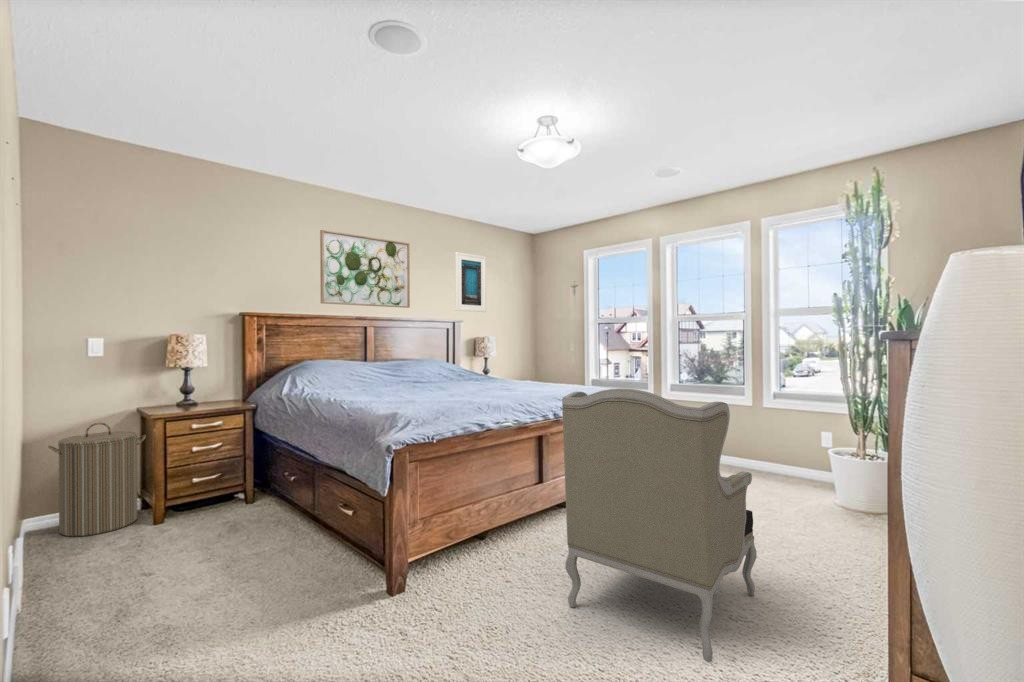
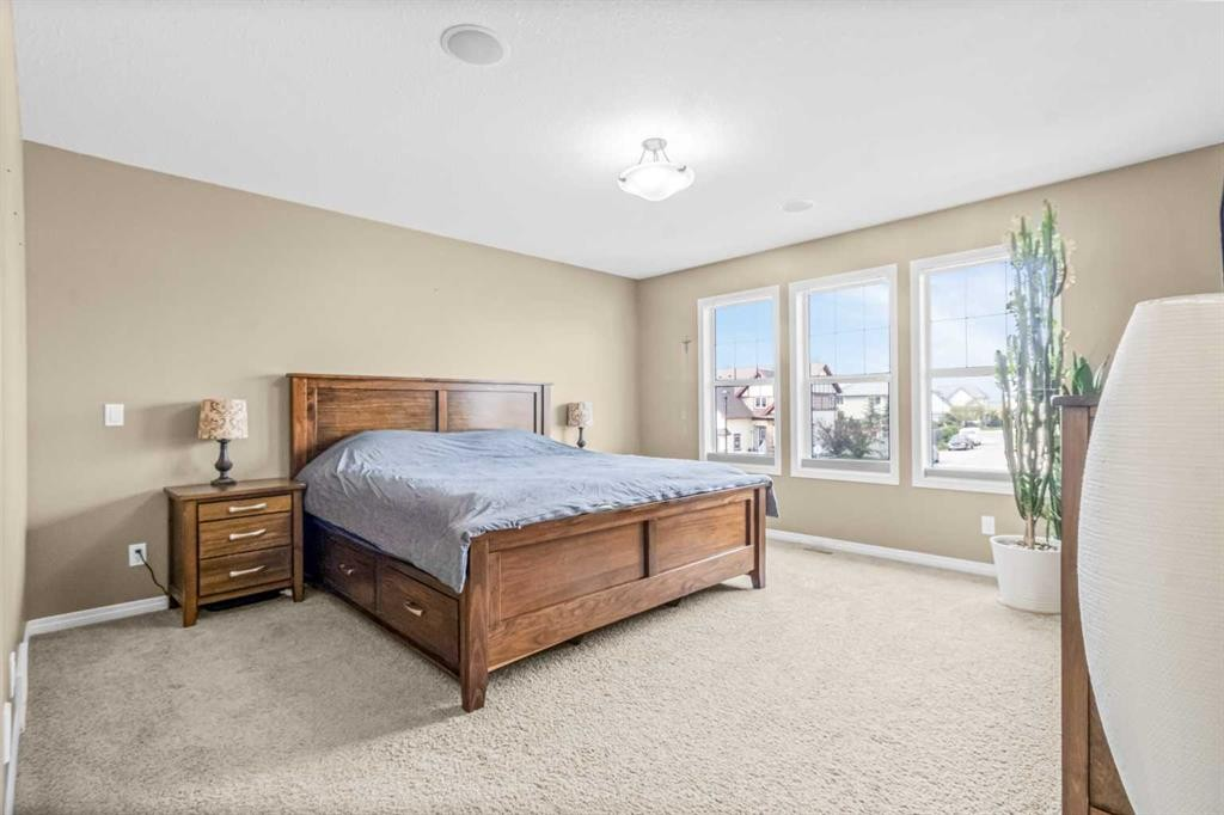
- wall art (368, 271)
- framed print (471, 282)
- armchair (660, 492)
- laundry hamper (99, 473)
